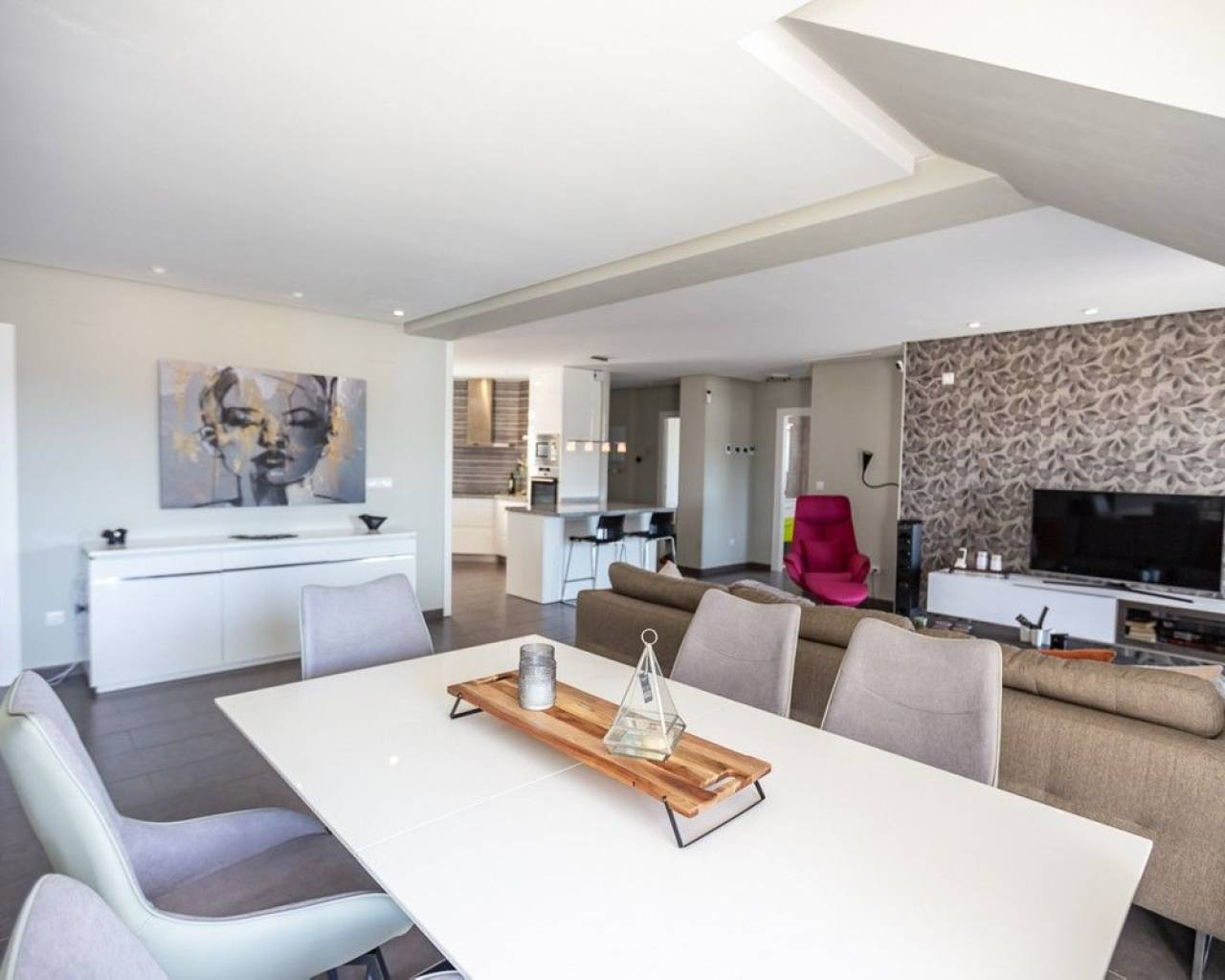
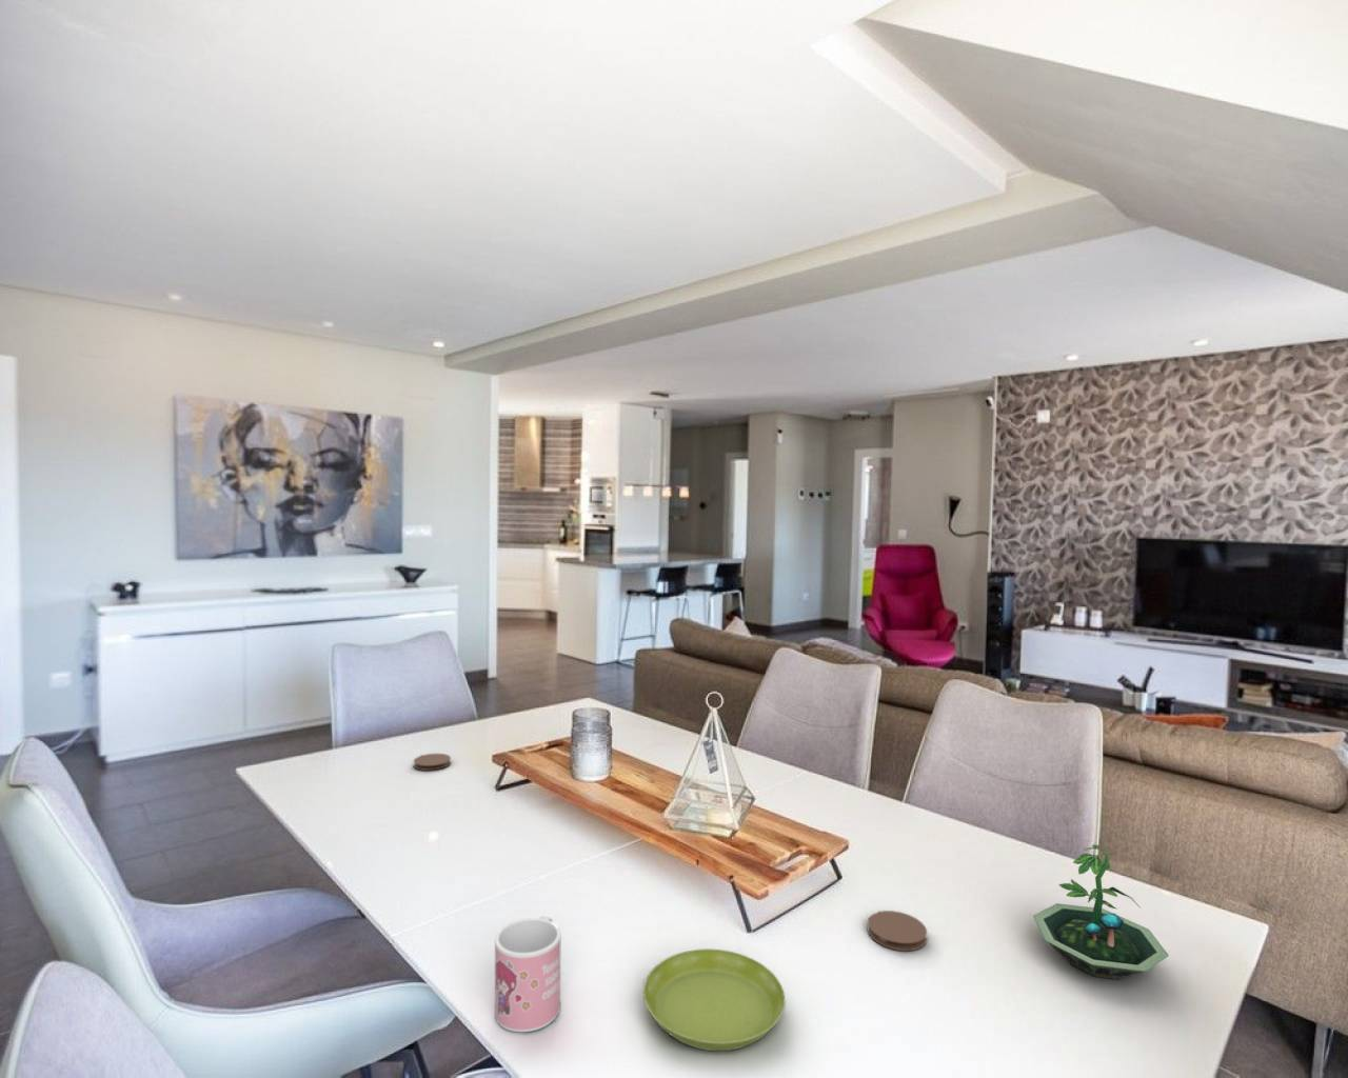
+ terrarium (1100, 872)
+ saucer (713, 1001)
+ coaster (896, 930)
+ coaster (431, 761)
+ mug (530, 966)
